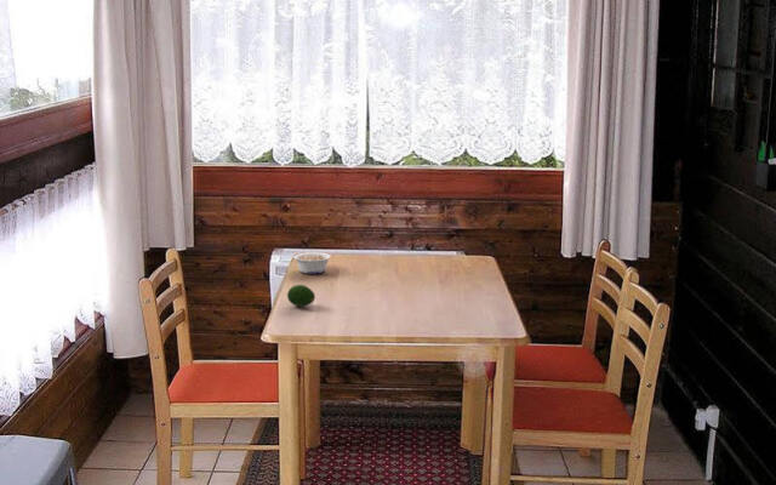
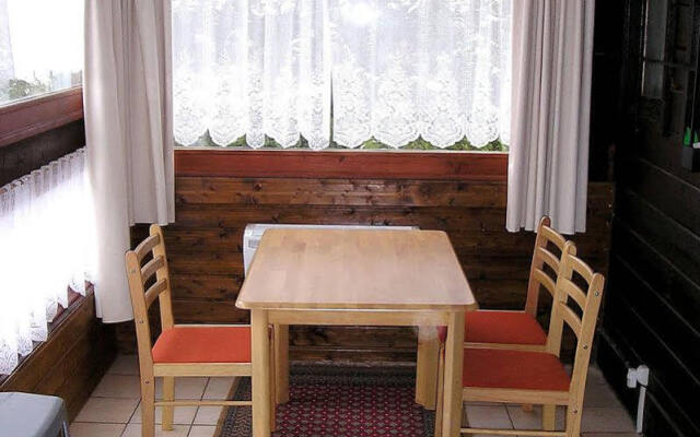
- fruit (301, 295)
- legume (312, 262)
